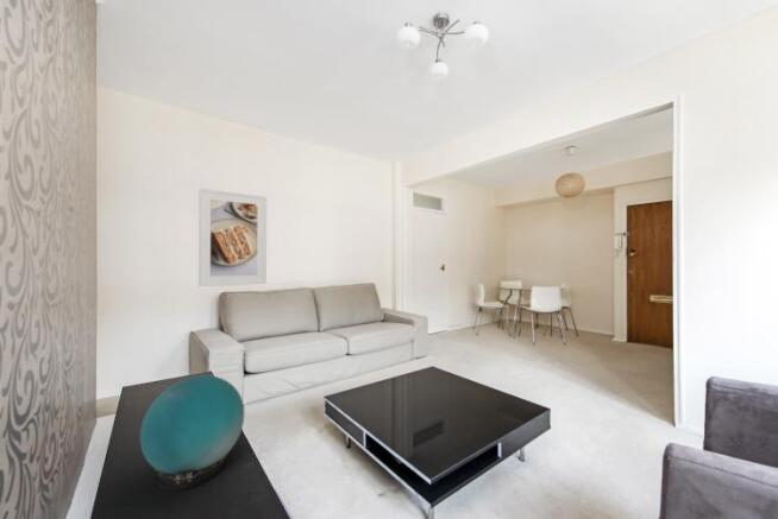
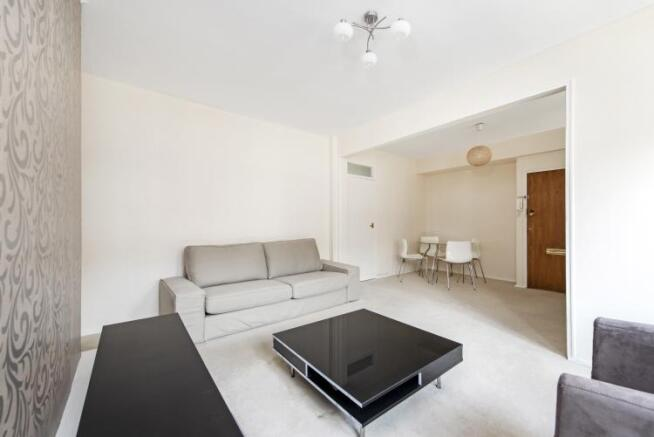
- decorative orb (195, 422)
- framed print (234, 239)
